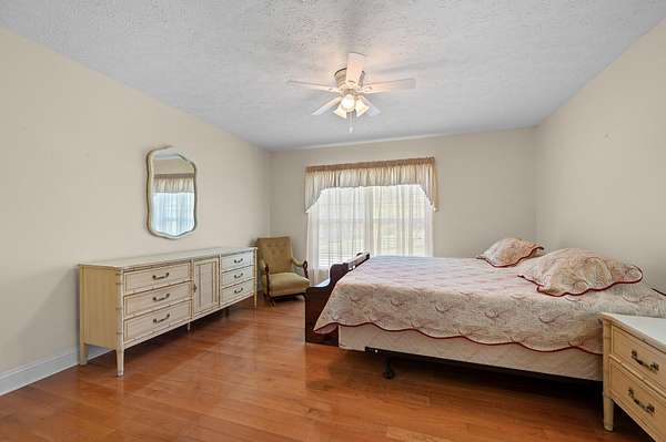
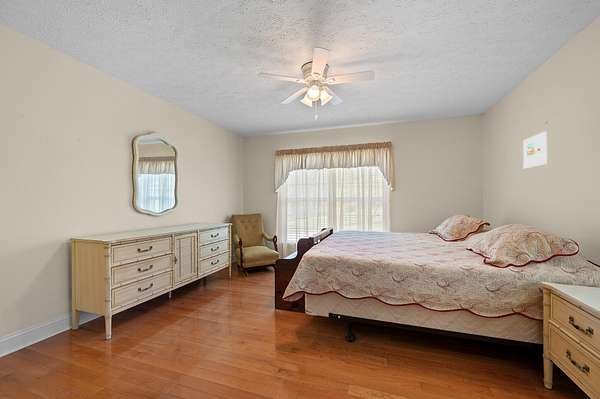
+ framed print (534, 151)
